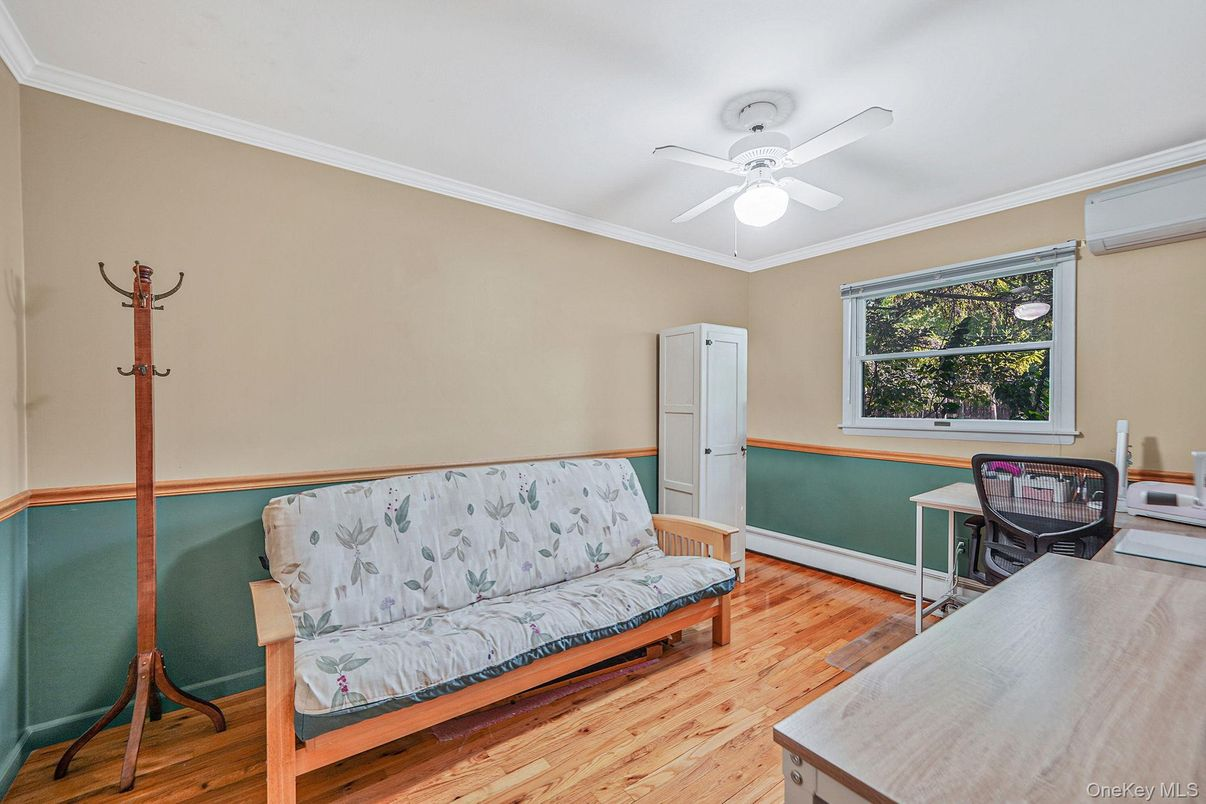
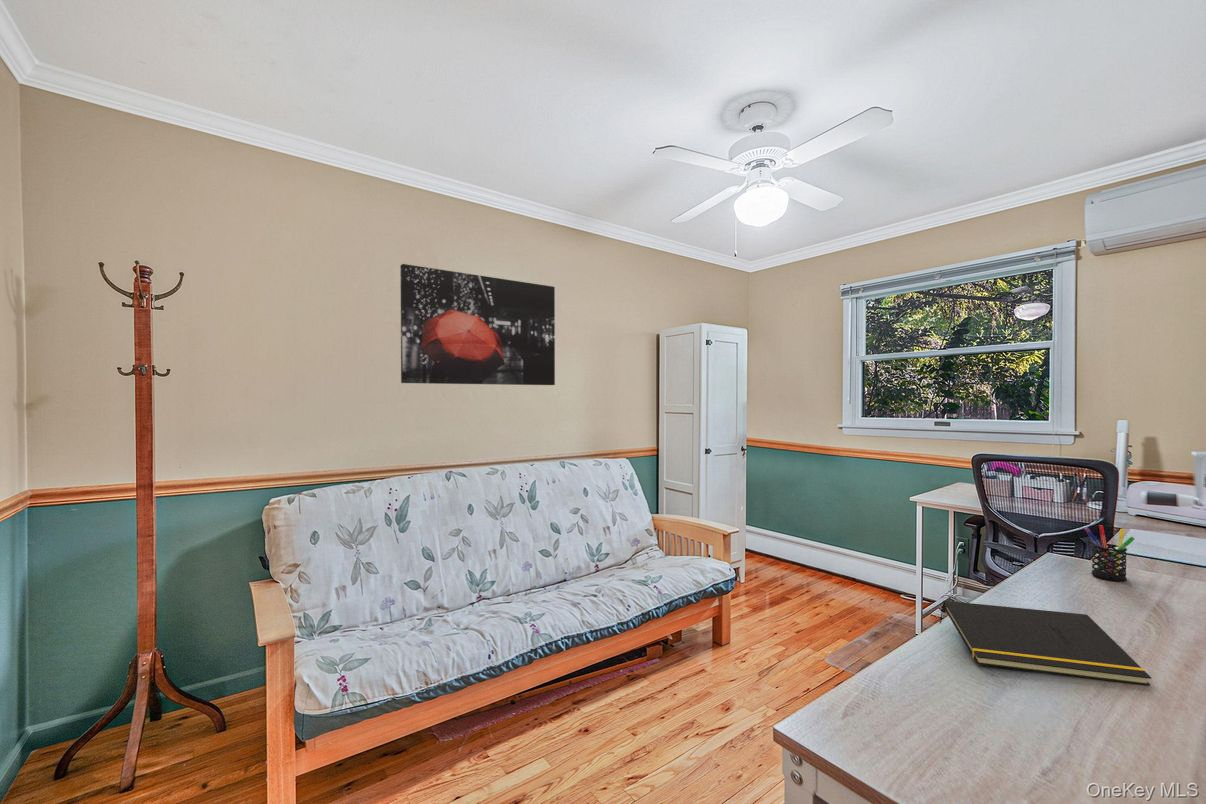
+ notepad (1034, 637)
+ pen holder (1111, 550)
+ wall art (484, 330)
